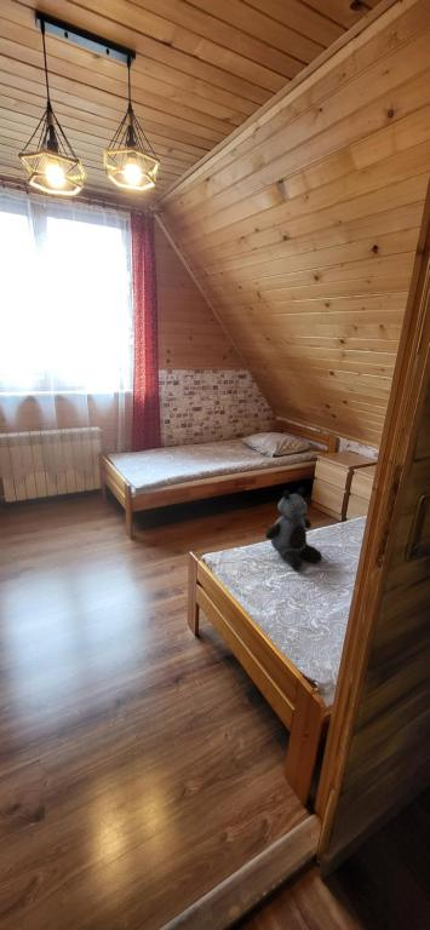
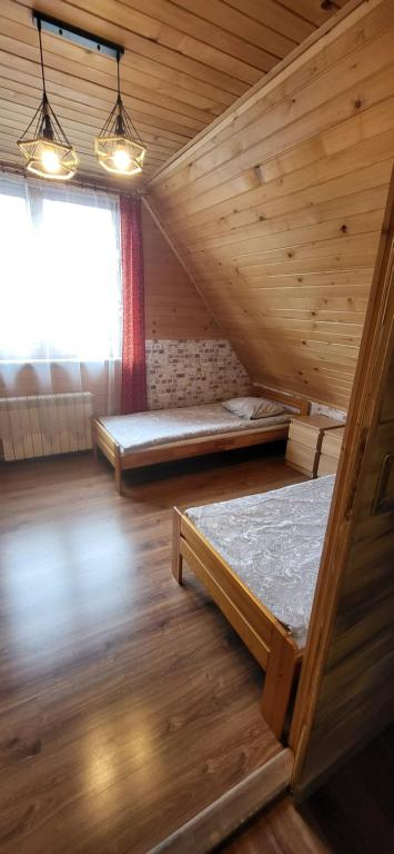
- teddy bear (297, 526)
